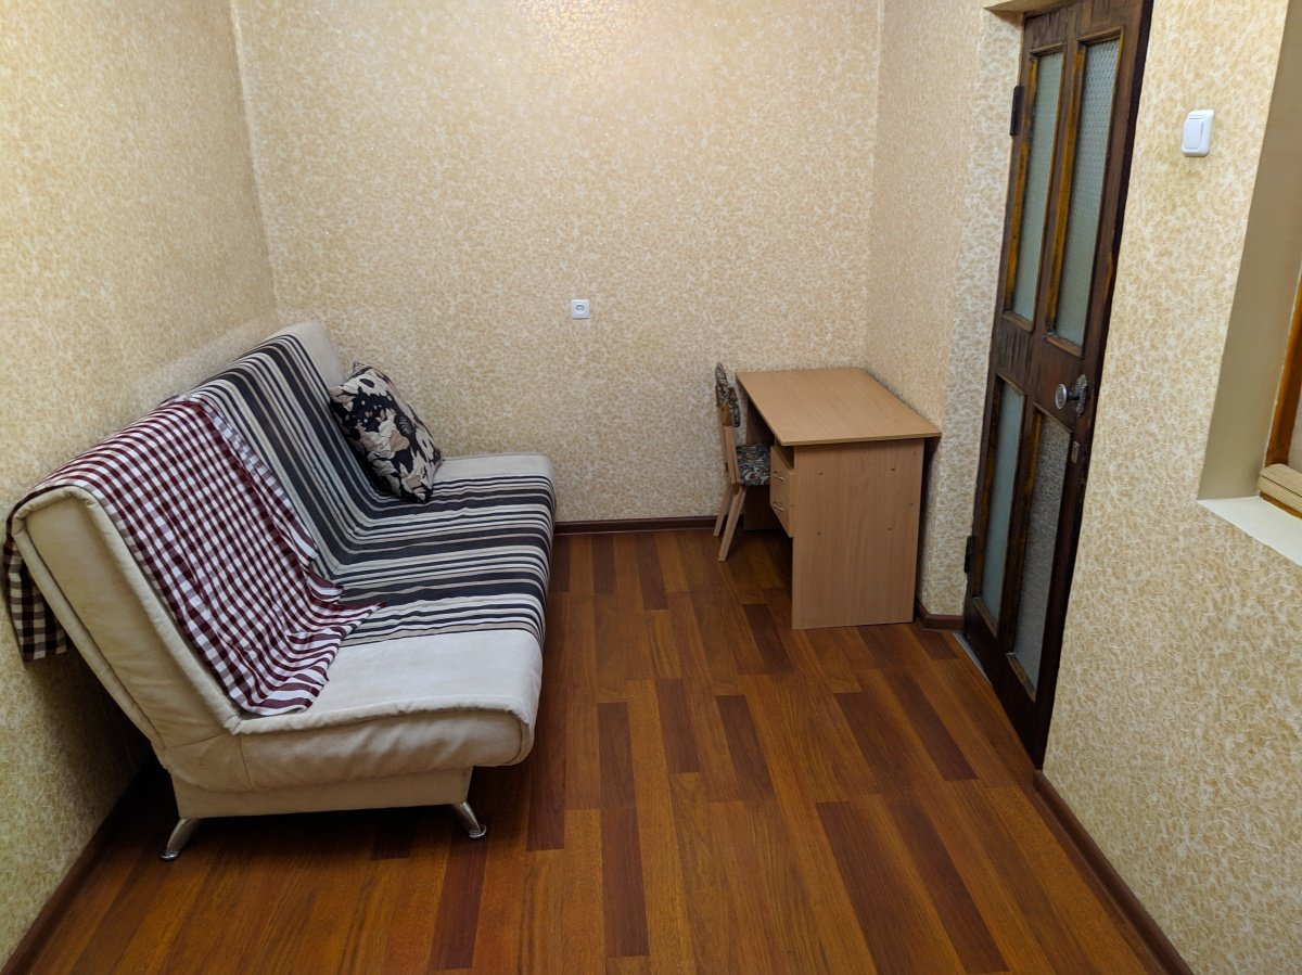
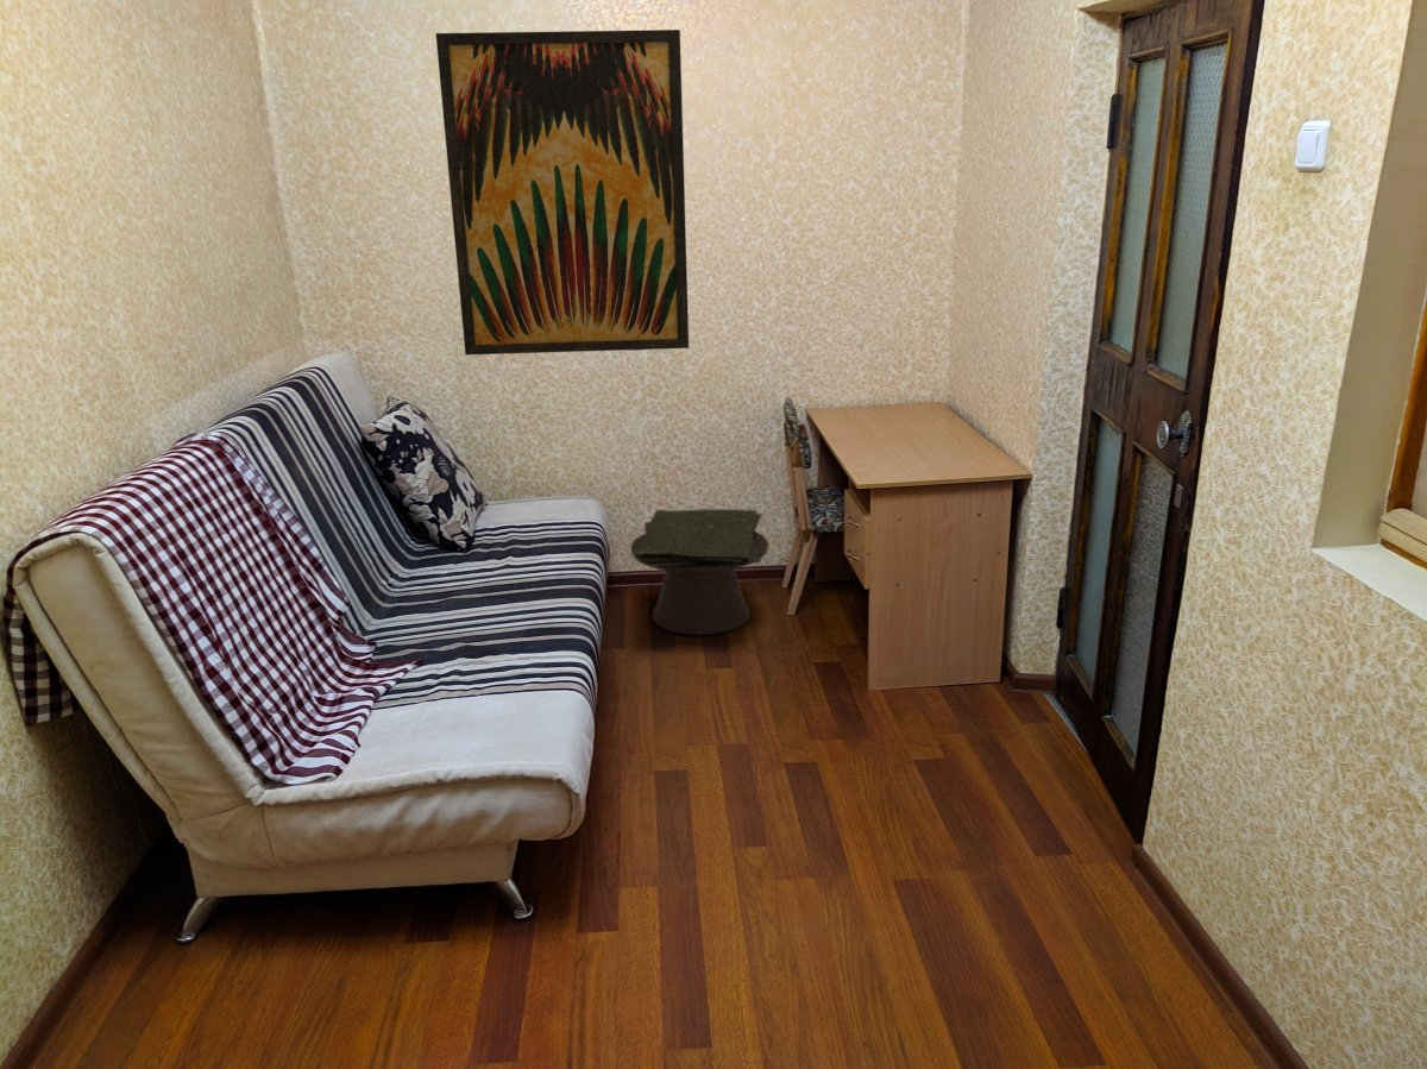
+ side table (700, 572)
+ wall art (568, 197)
